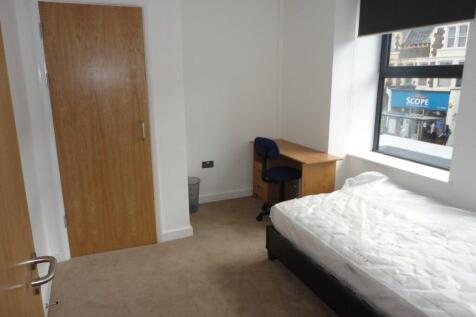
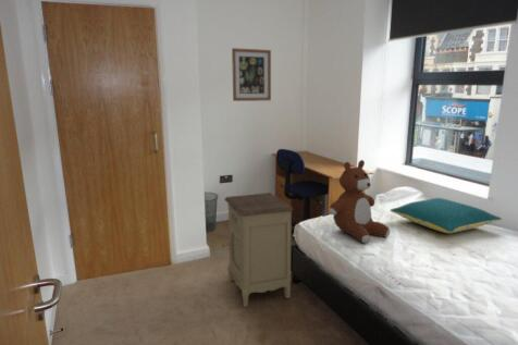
+ nightstand (254, 246)
+ wall art (251, 75)
+ teddy bear (361, 199)
+ pillow (443, 214)
